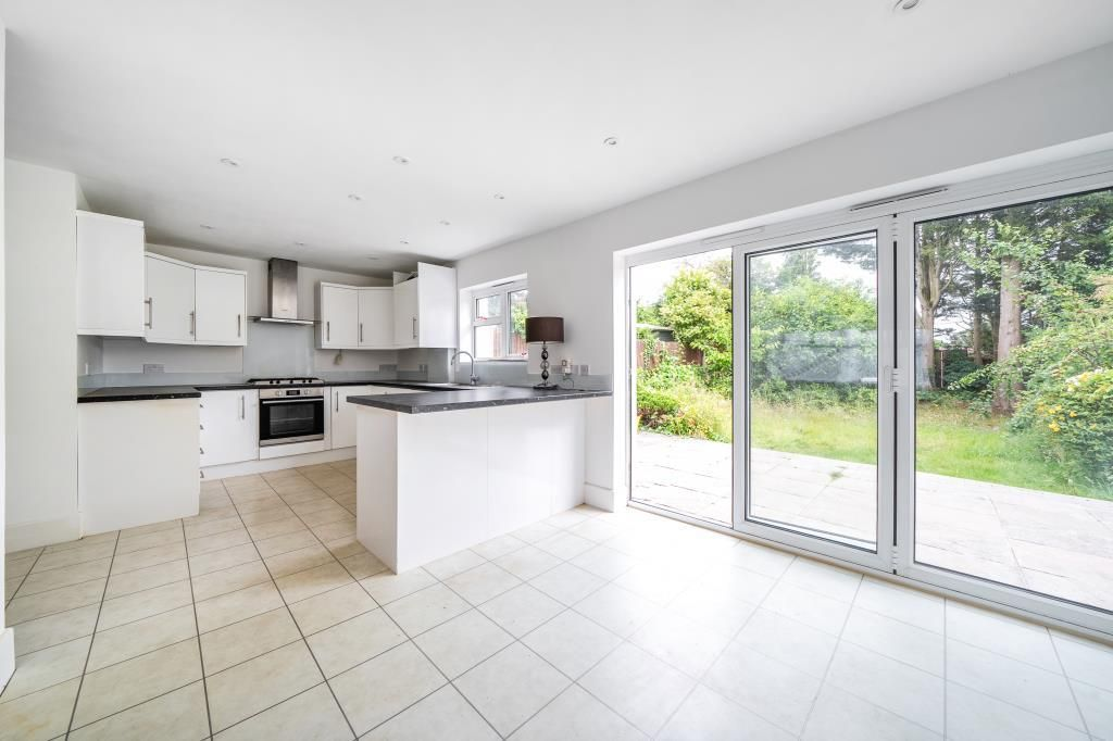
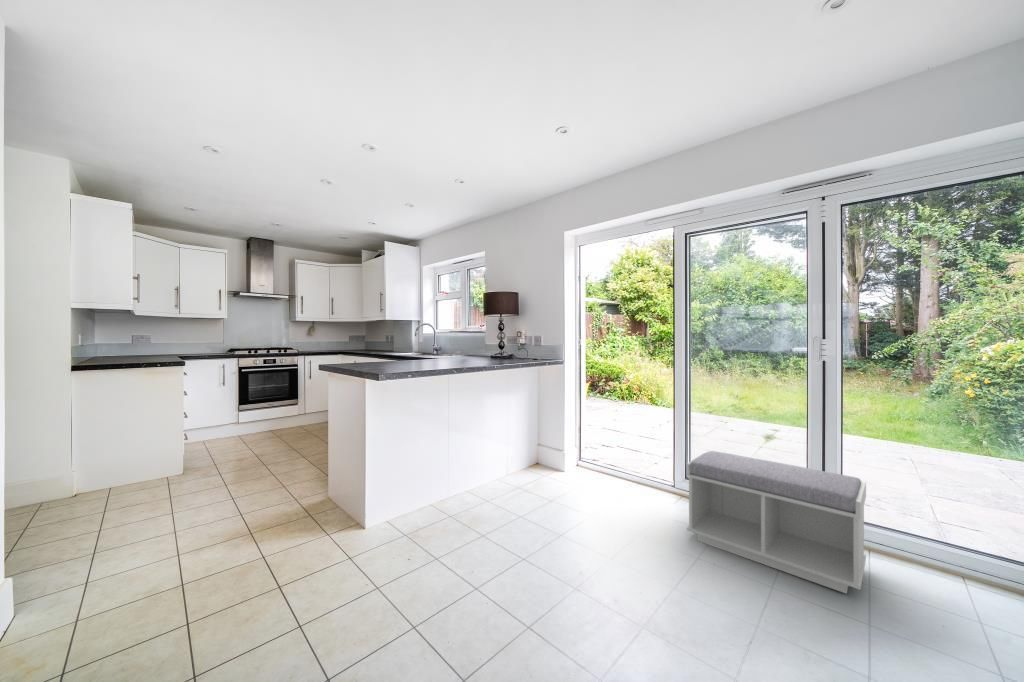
+ bench (770, 510)
